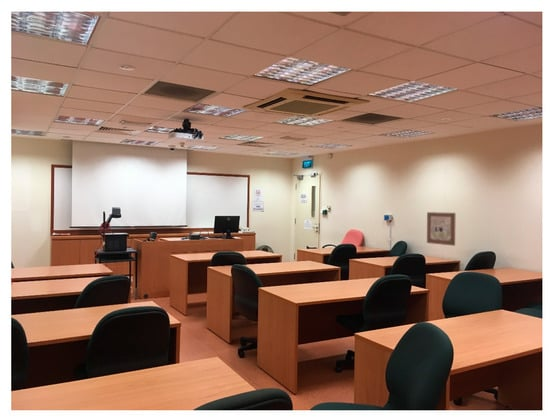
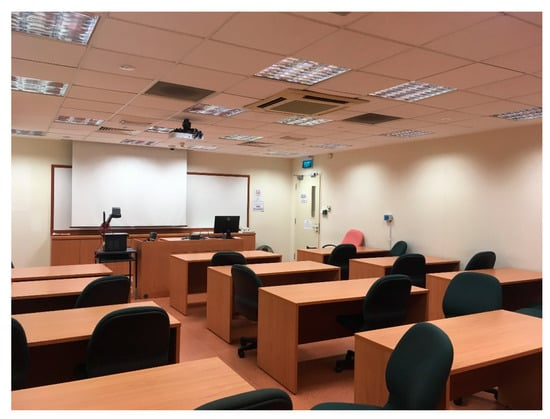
- wall art (440, 228)
